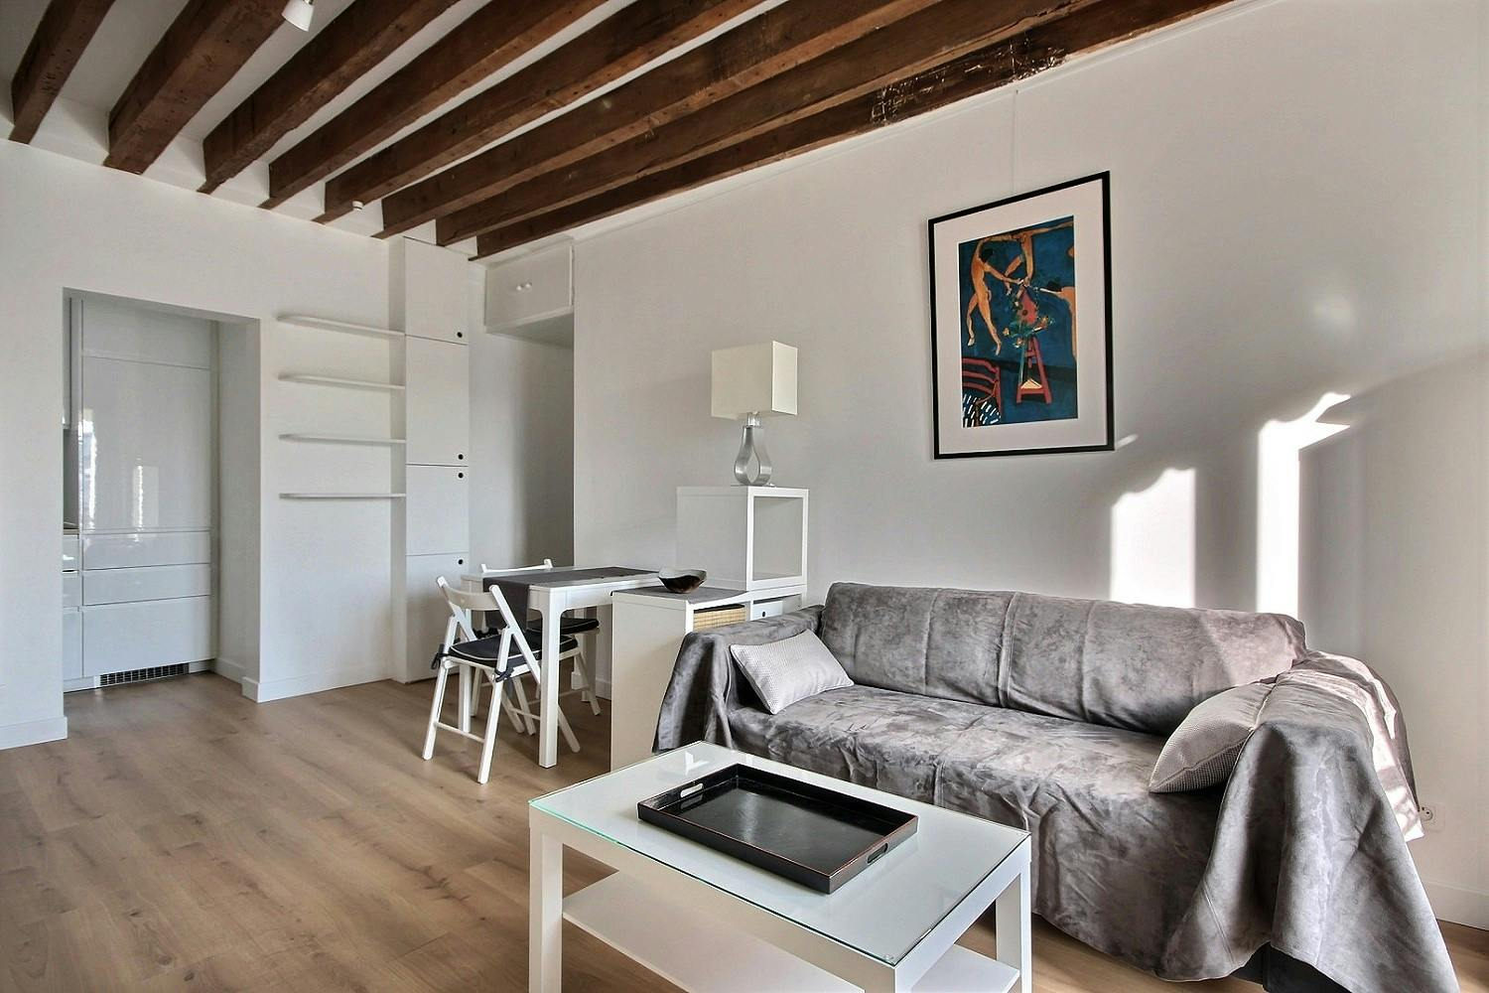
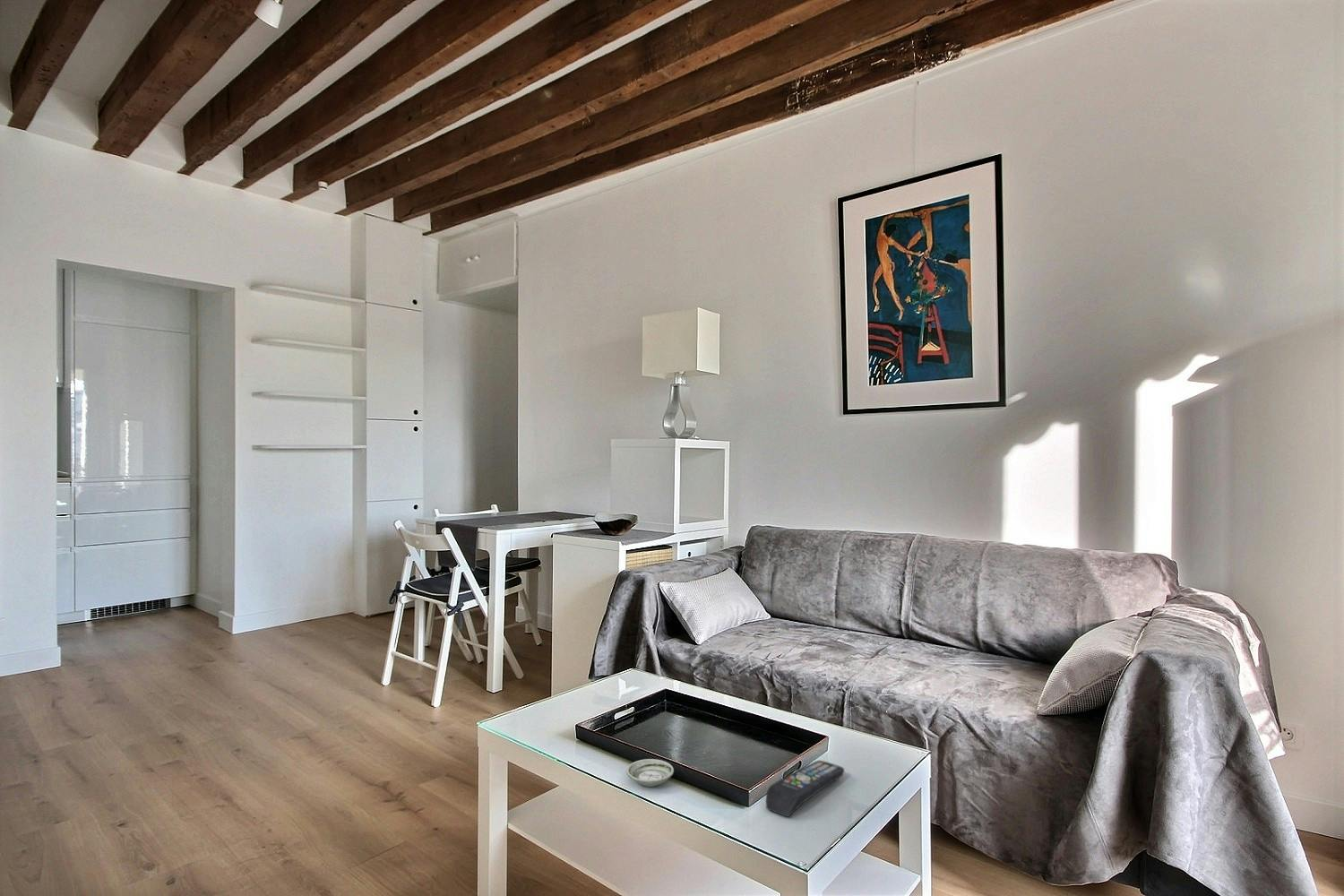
+ remote control (806, 783)
+ saucer (650, 774)
